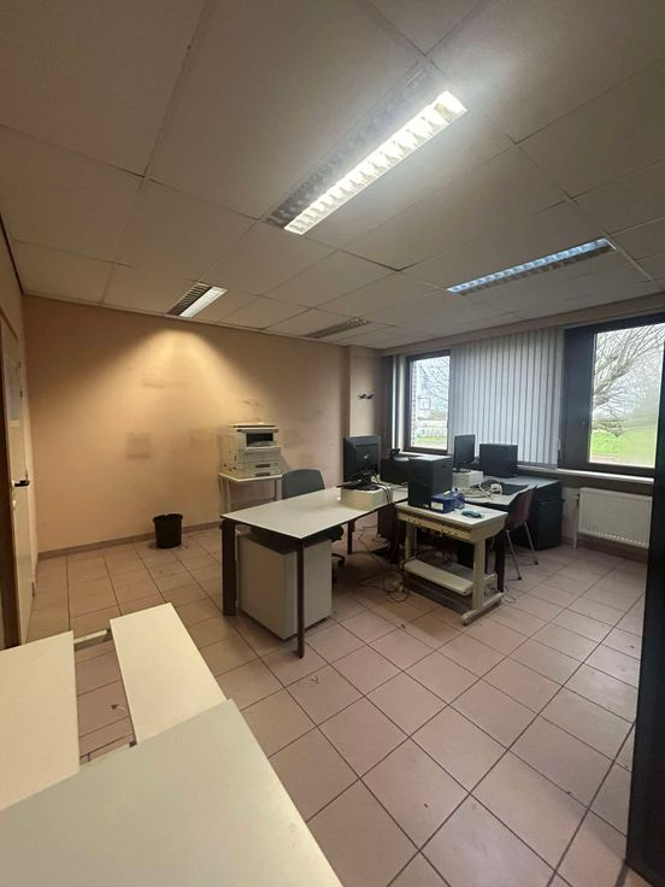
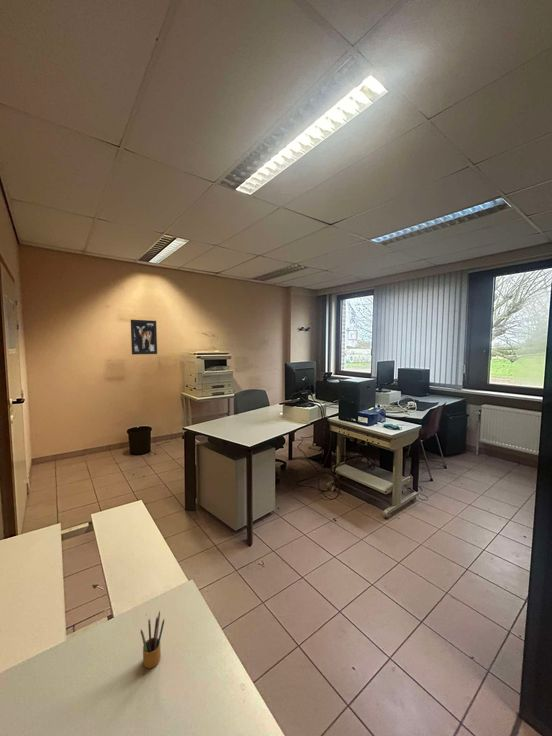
+ wall art (144, 337)
+ pencil box (151, 642)
